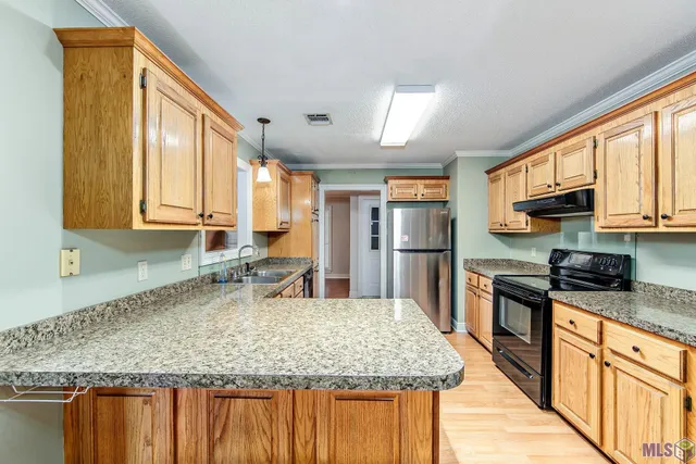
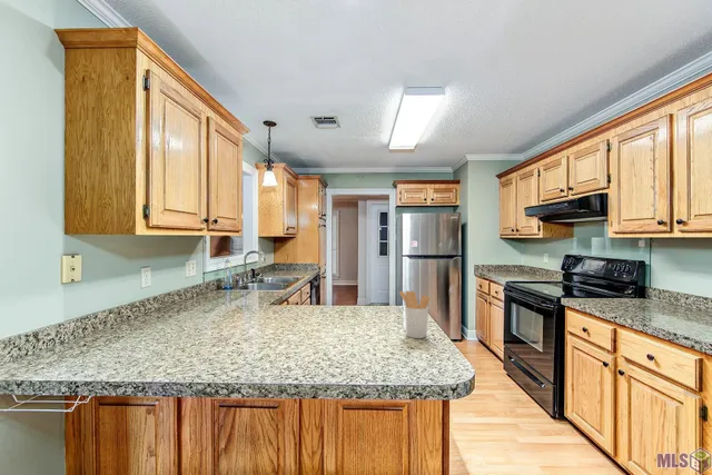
+ utensil holder (413, 311)
